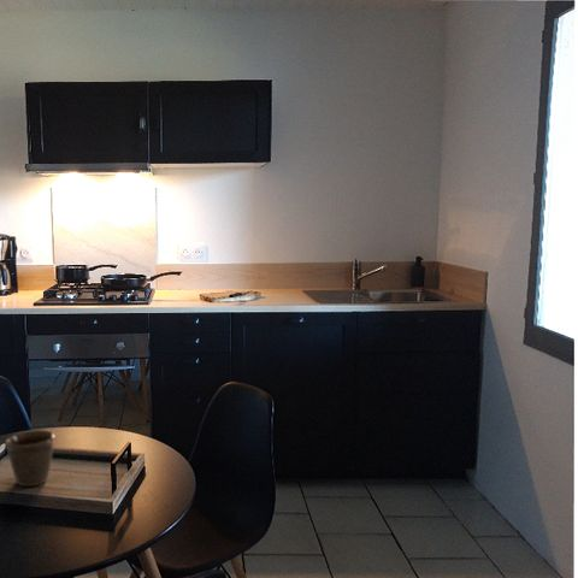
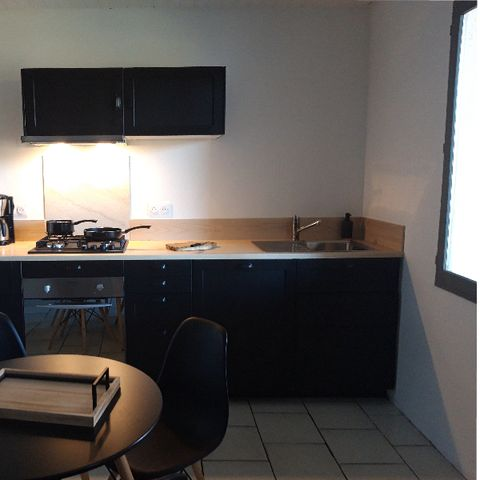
- mug (30, 458)
